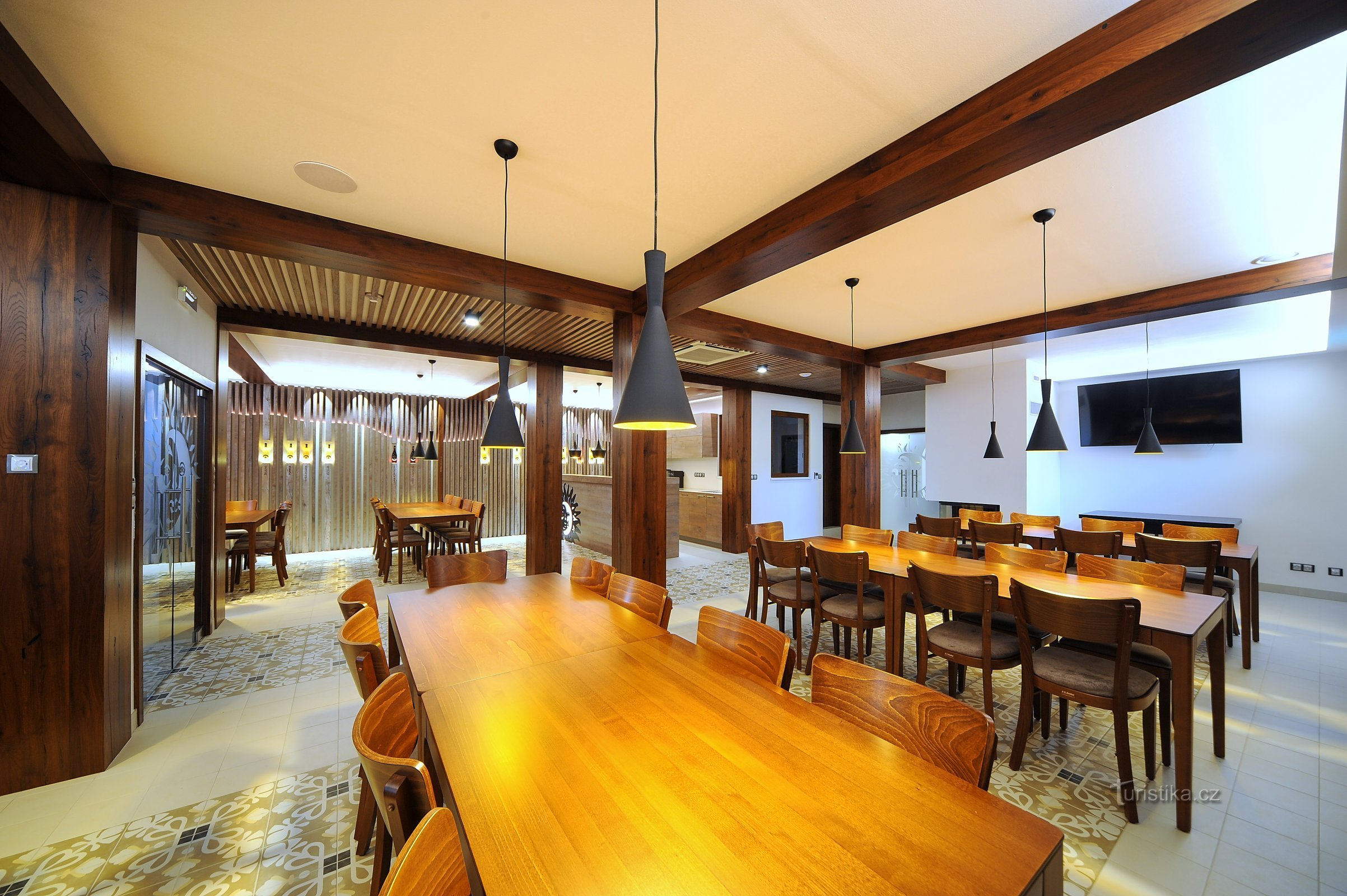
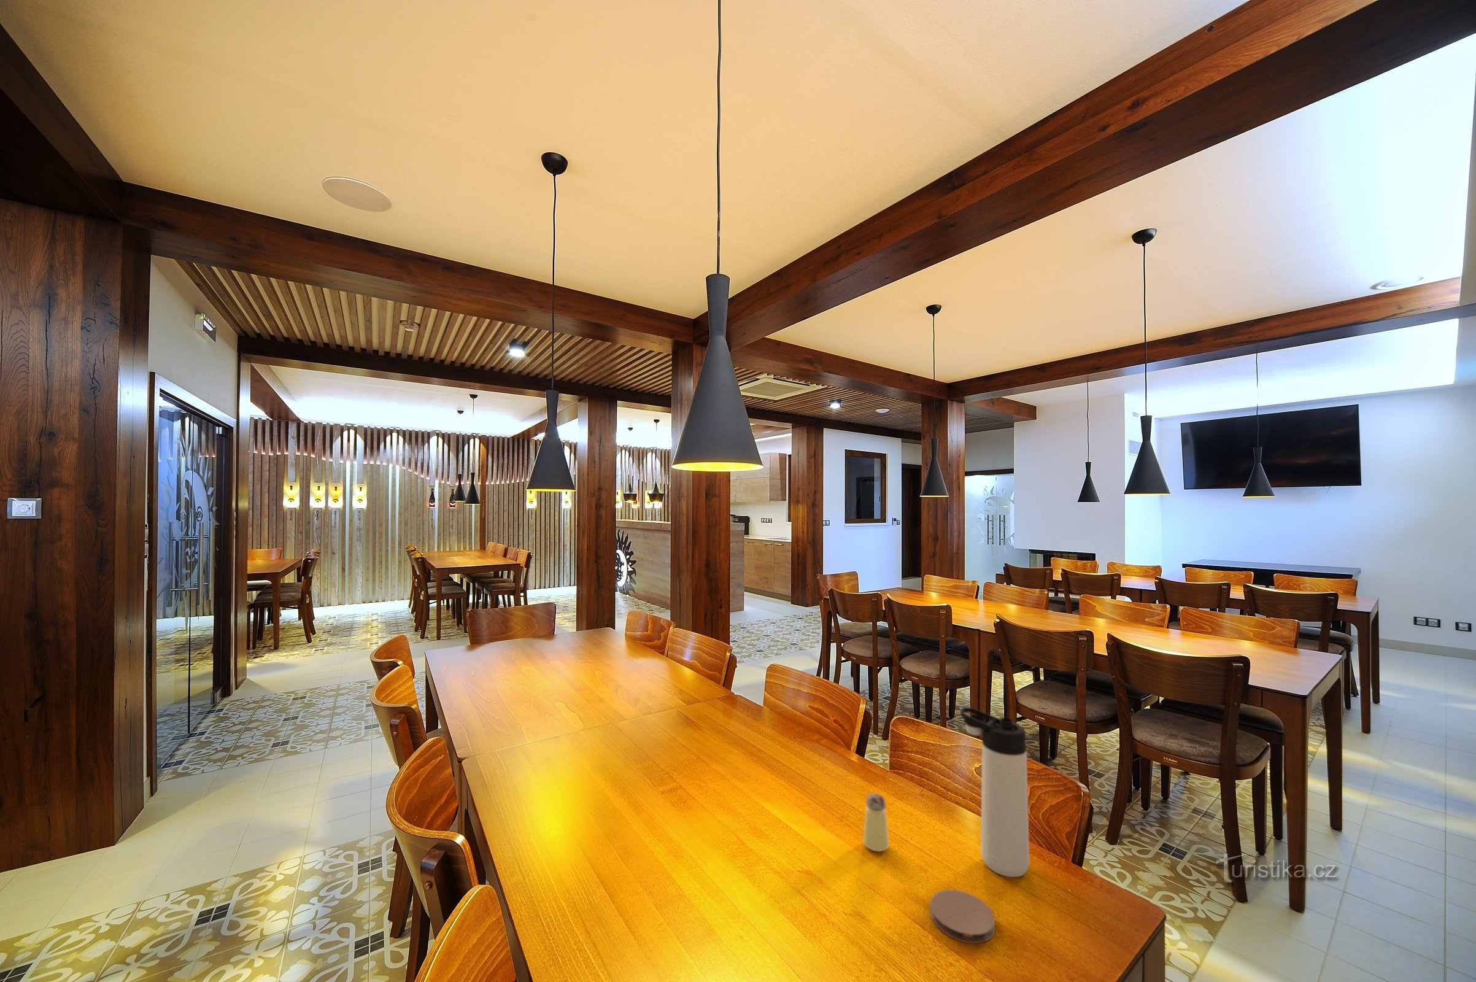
+ thermos bottle (993, 788)
+ coaster (962, 915)
+ saltshaker (876, 821)
